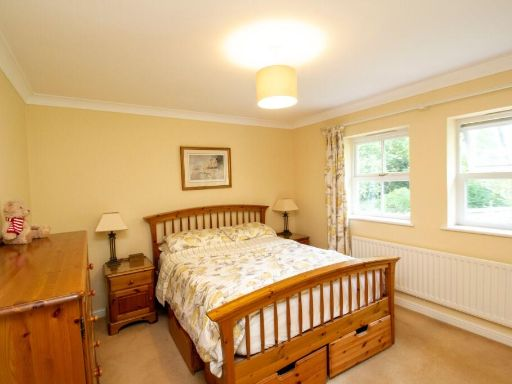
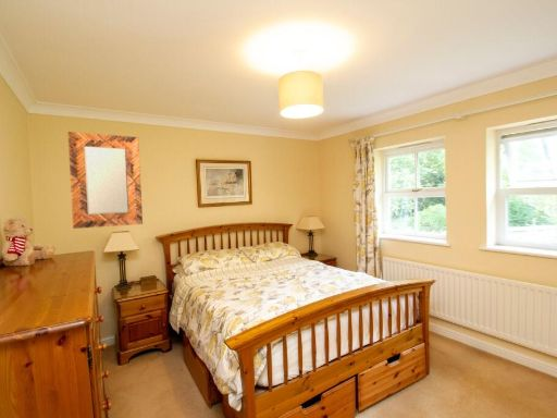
+ home mirror (107, 181)
